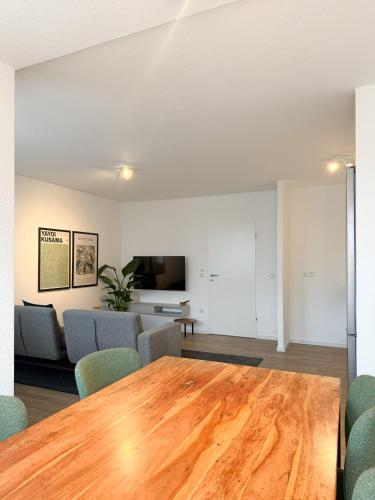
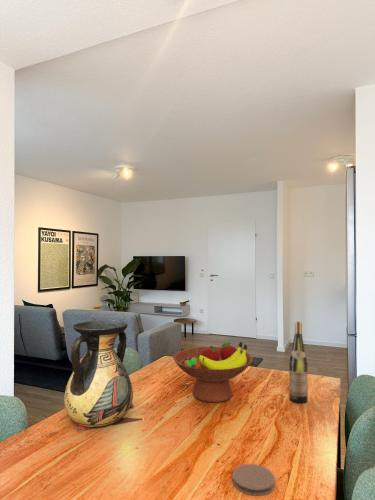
+ fruit bowl (212, 368)
+ vase (101, 368)
+ coaster (253, 478)
+ wine bottle (298, 360)
